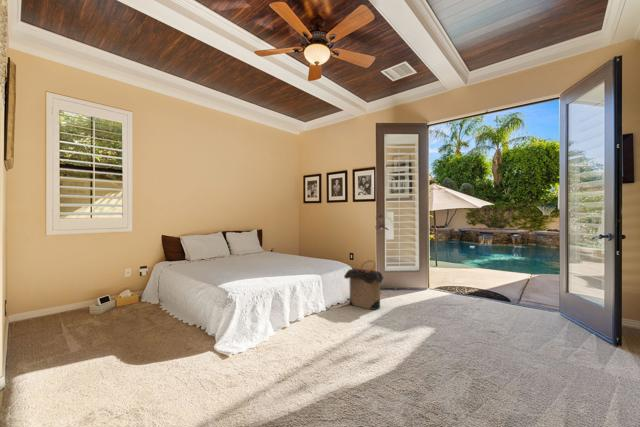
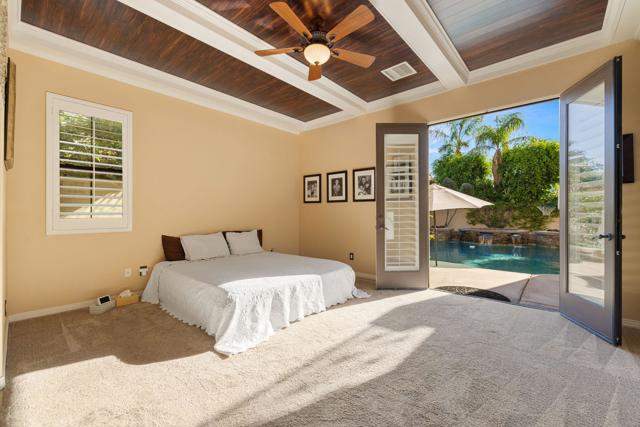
- laundry hamper (363, 283)
